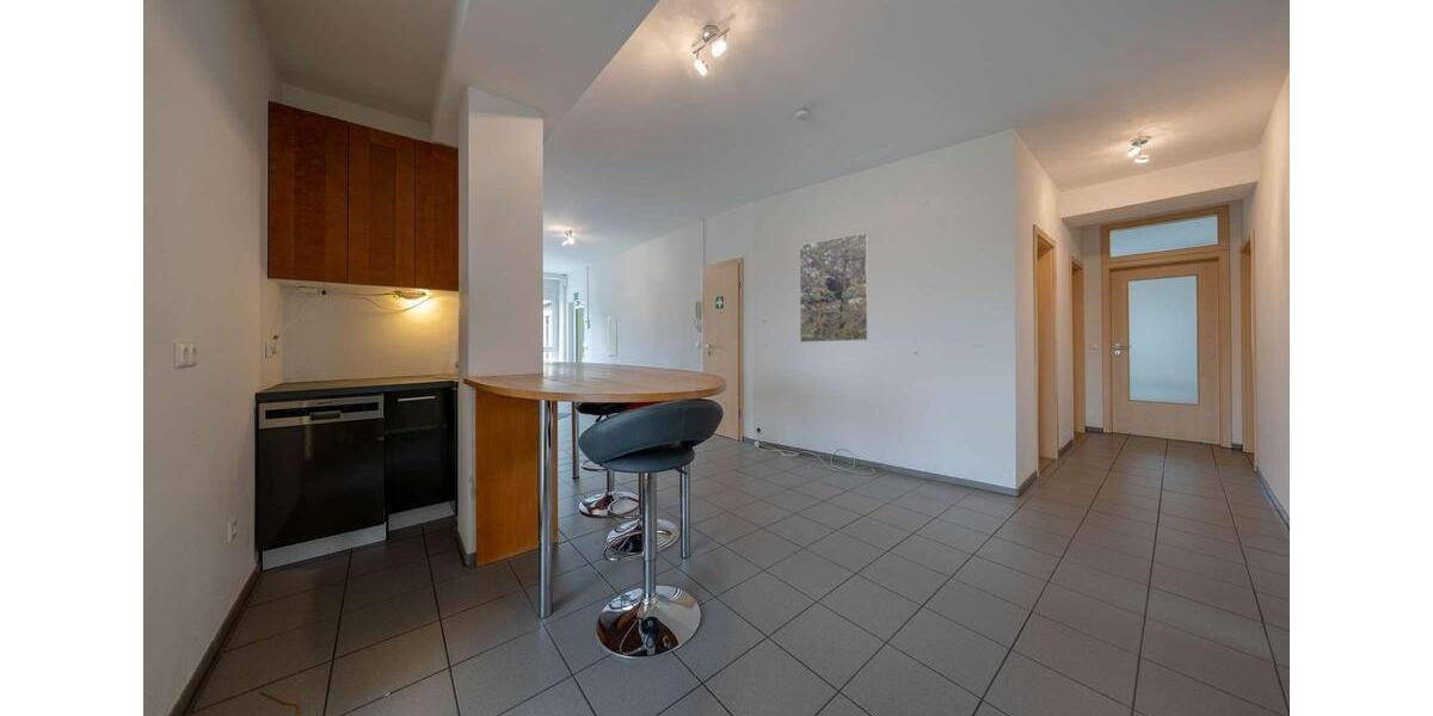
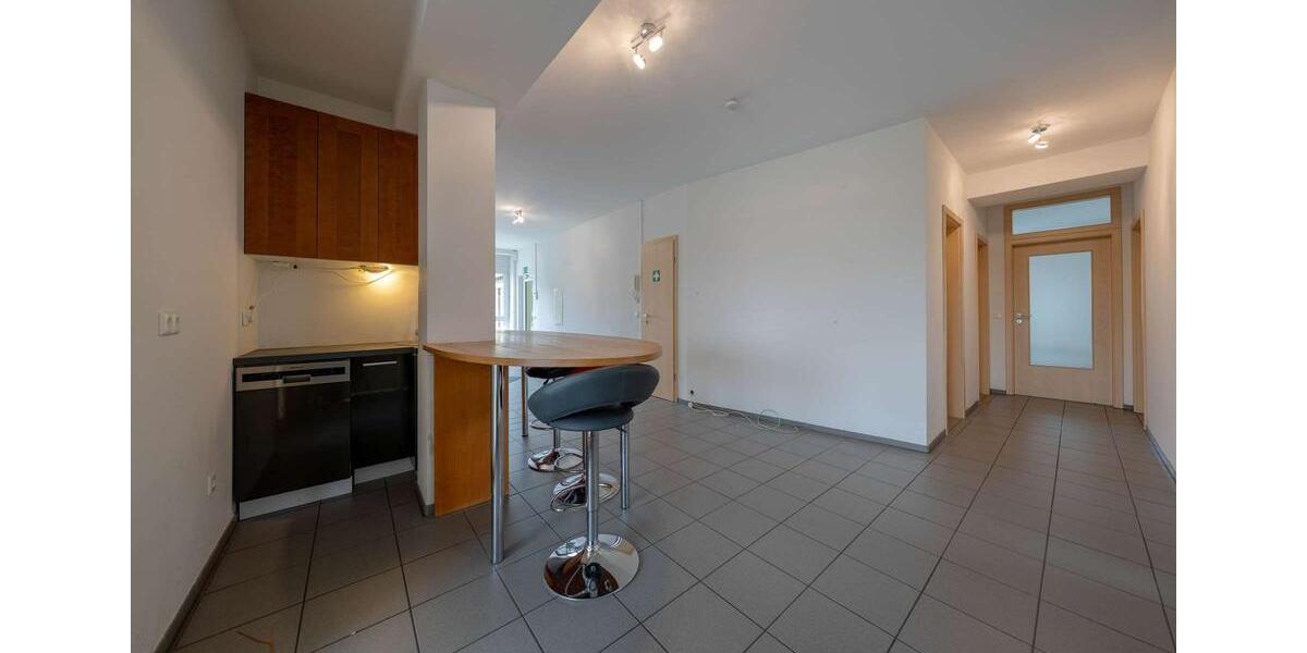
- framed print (832, 290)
